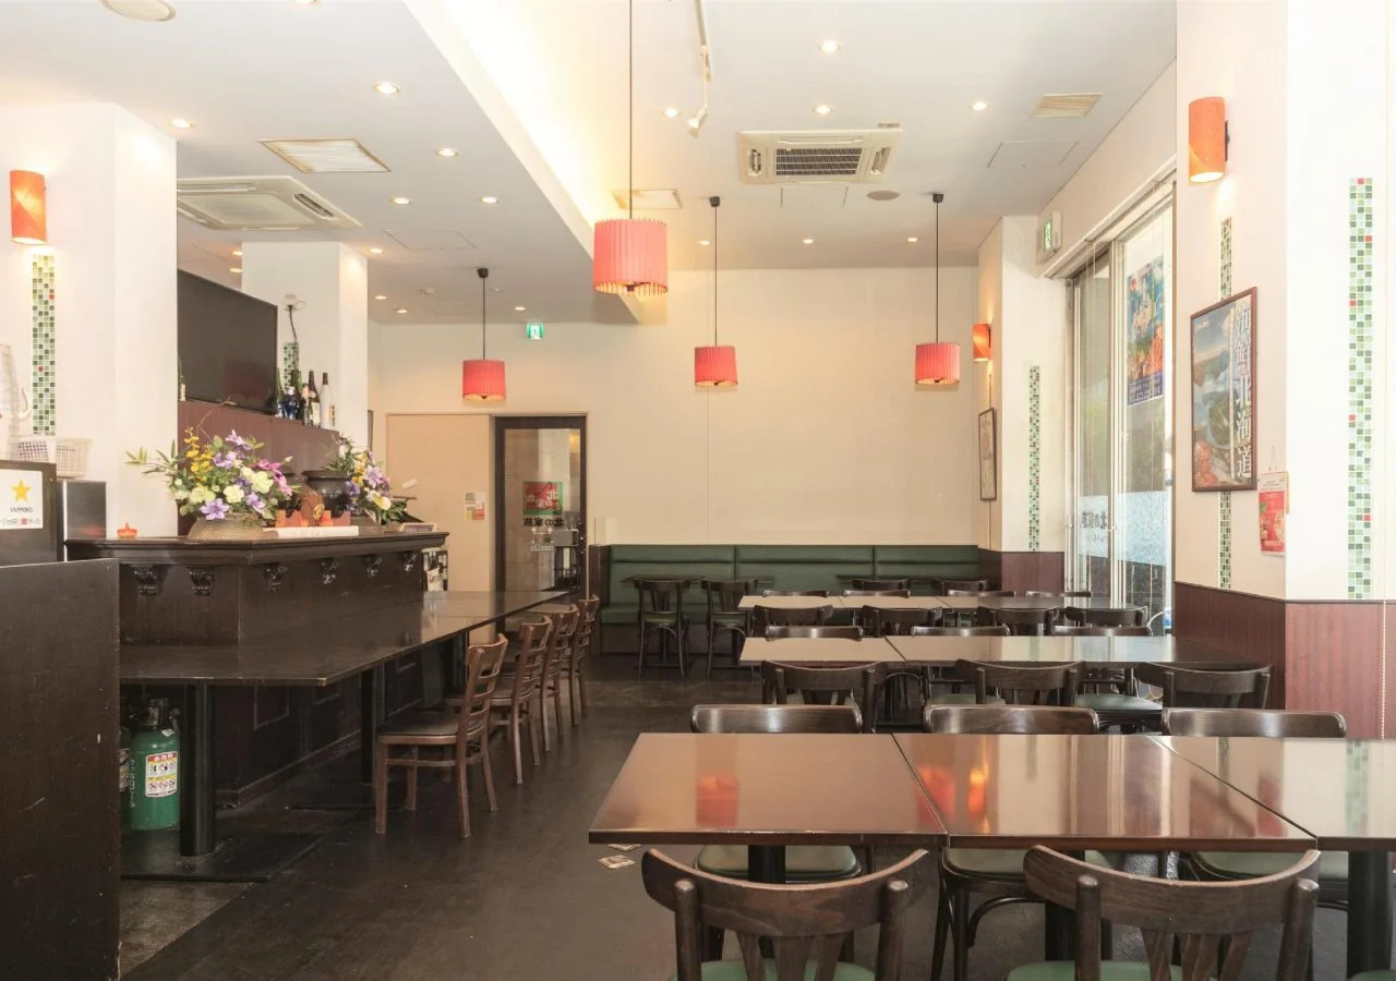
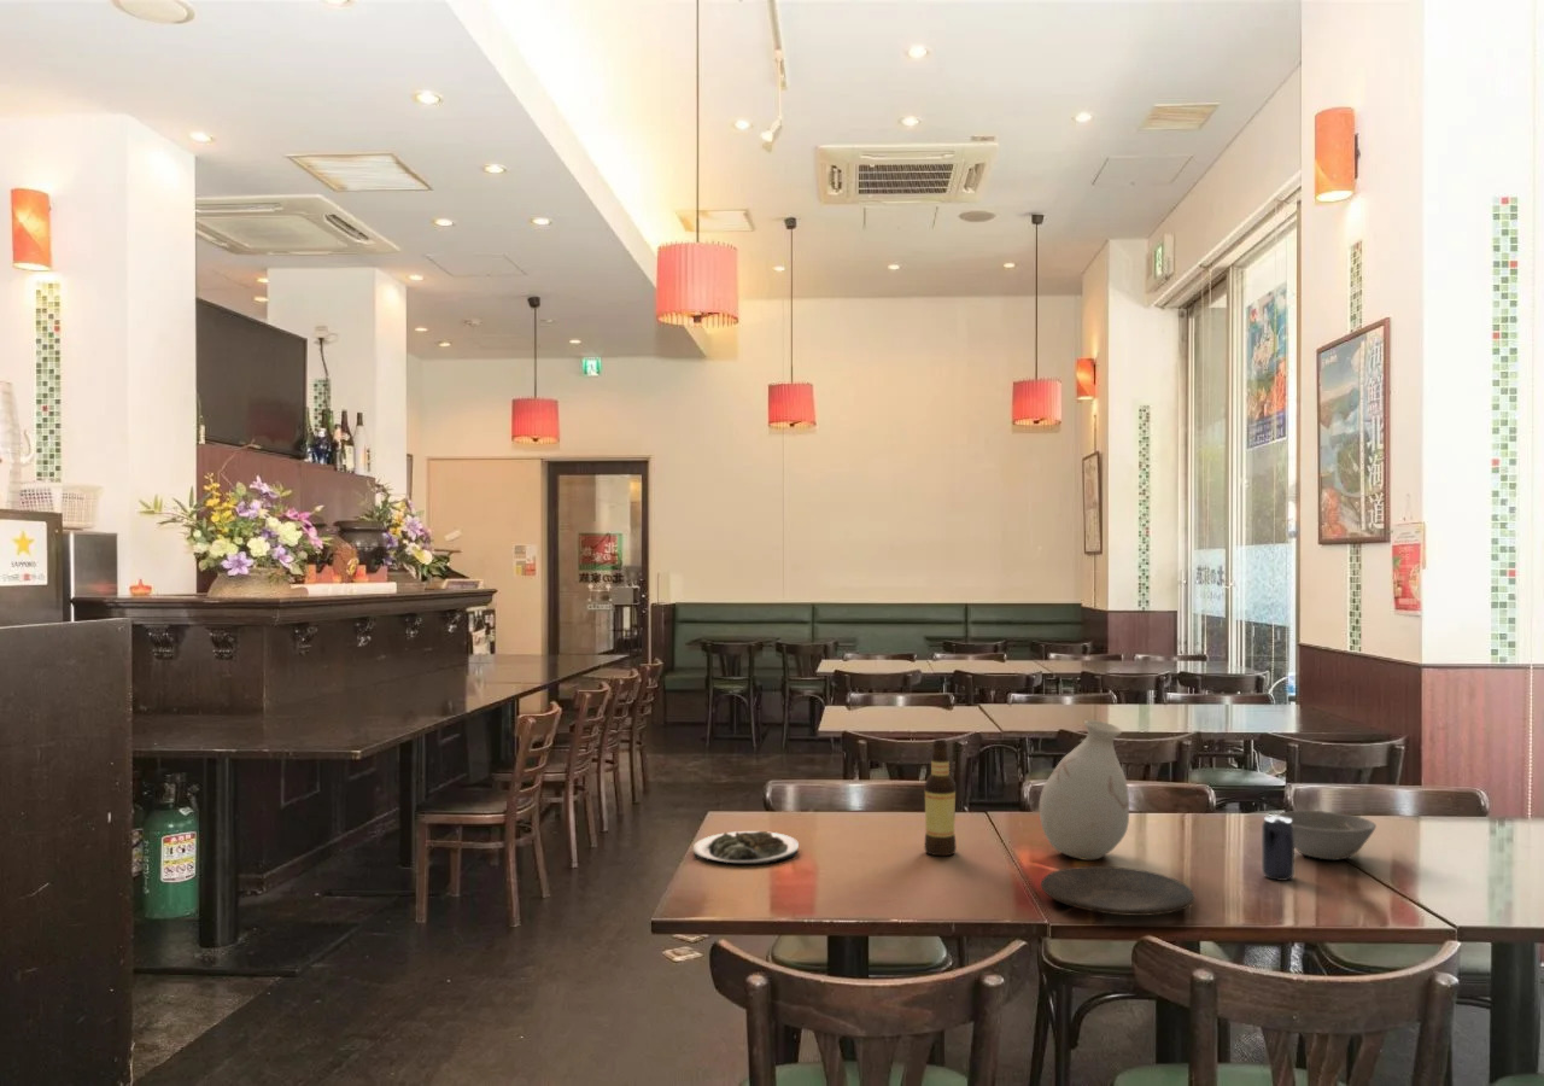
+ plate (745, 845)
+ beverage can (1277, 847)
+ bottle (940, 796)
+ plate (1116, 894)
+ bowl (1324, 836)
+ vase (1083, 788)
